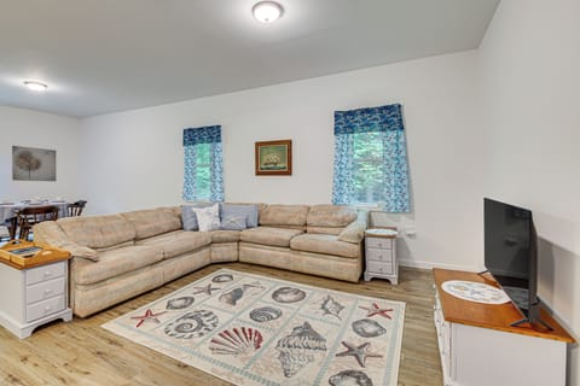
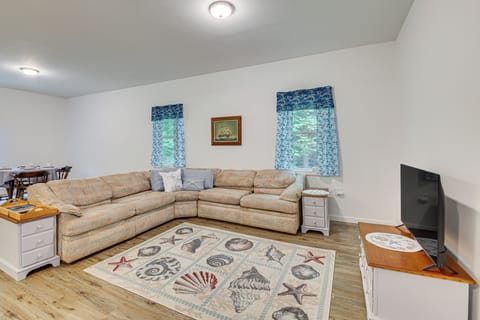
- wall art (35, 164)
